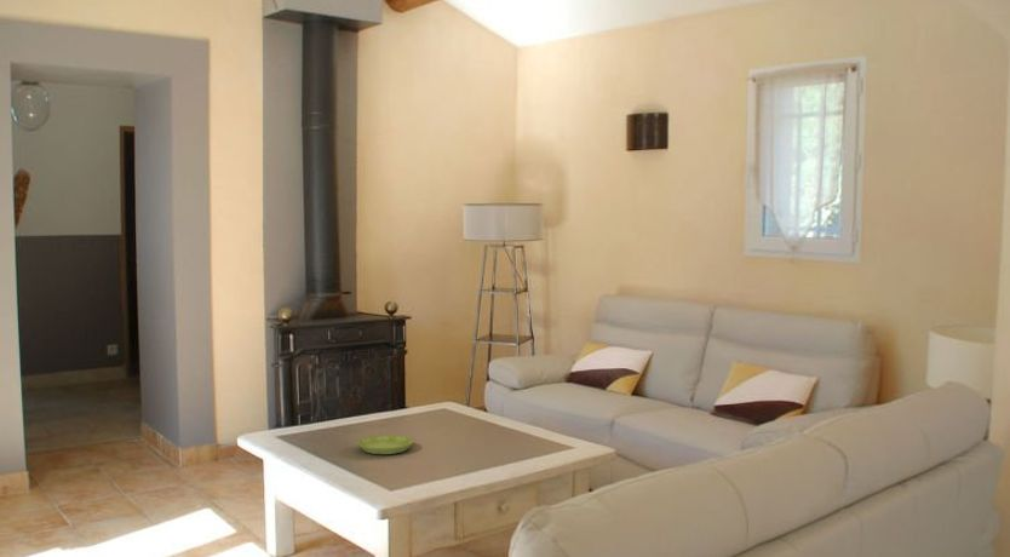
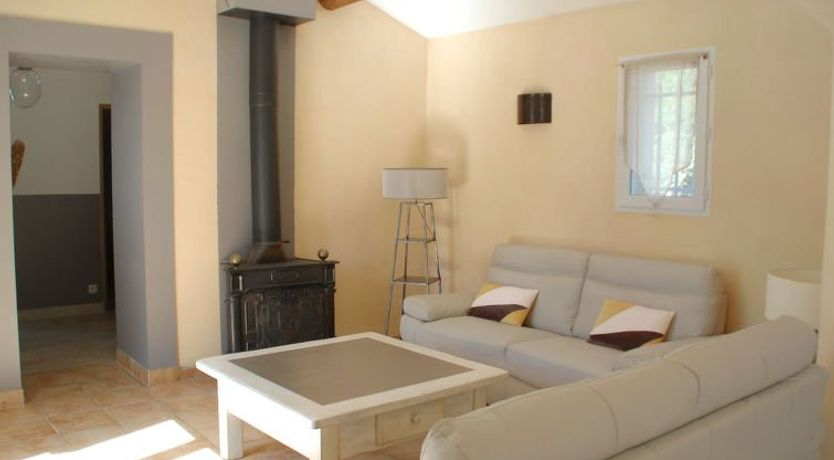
- saucer (385, 444)
